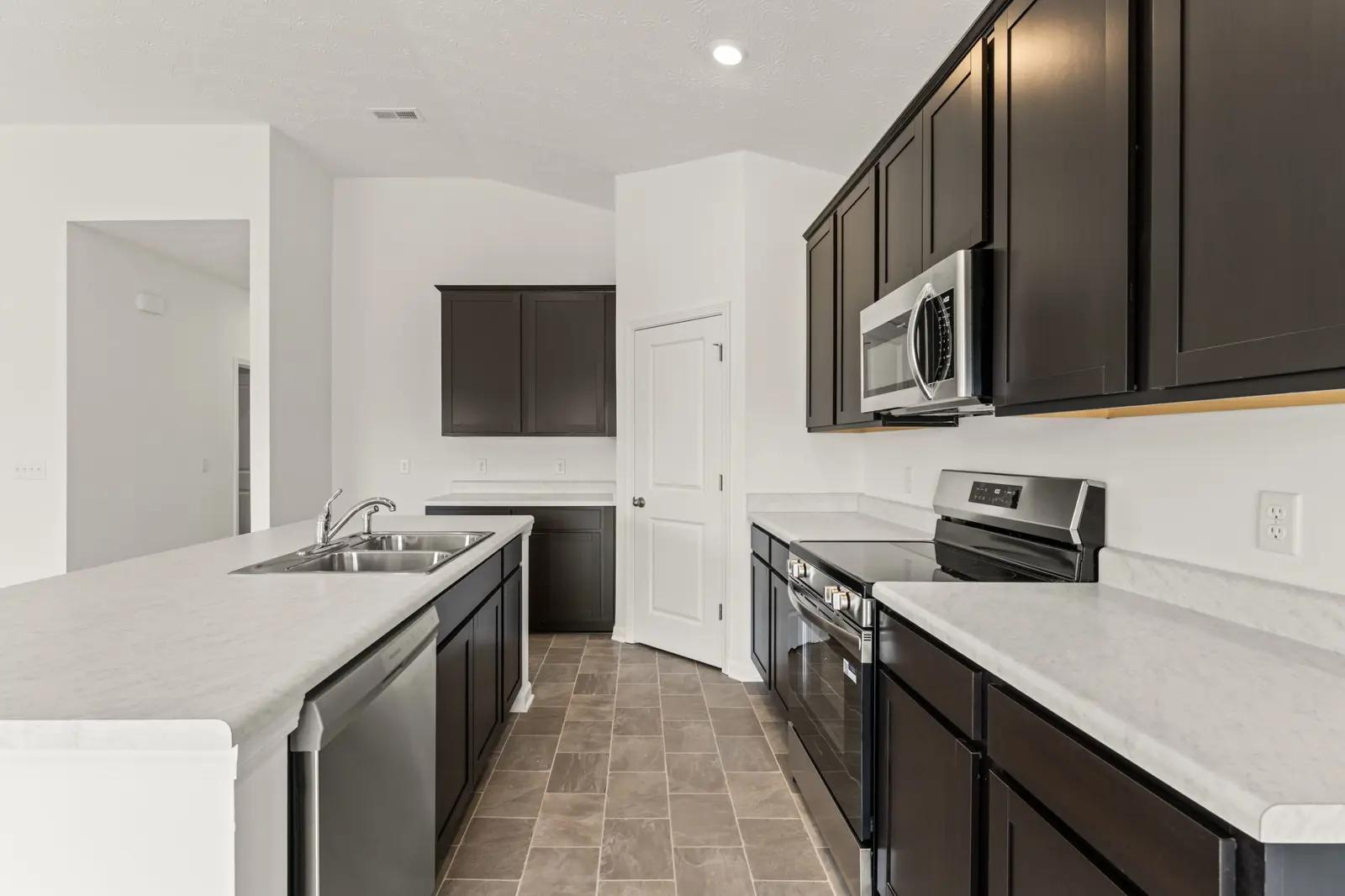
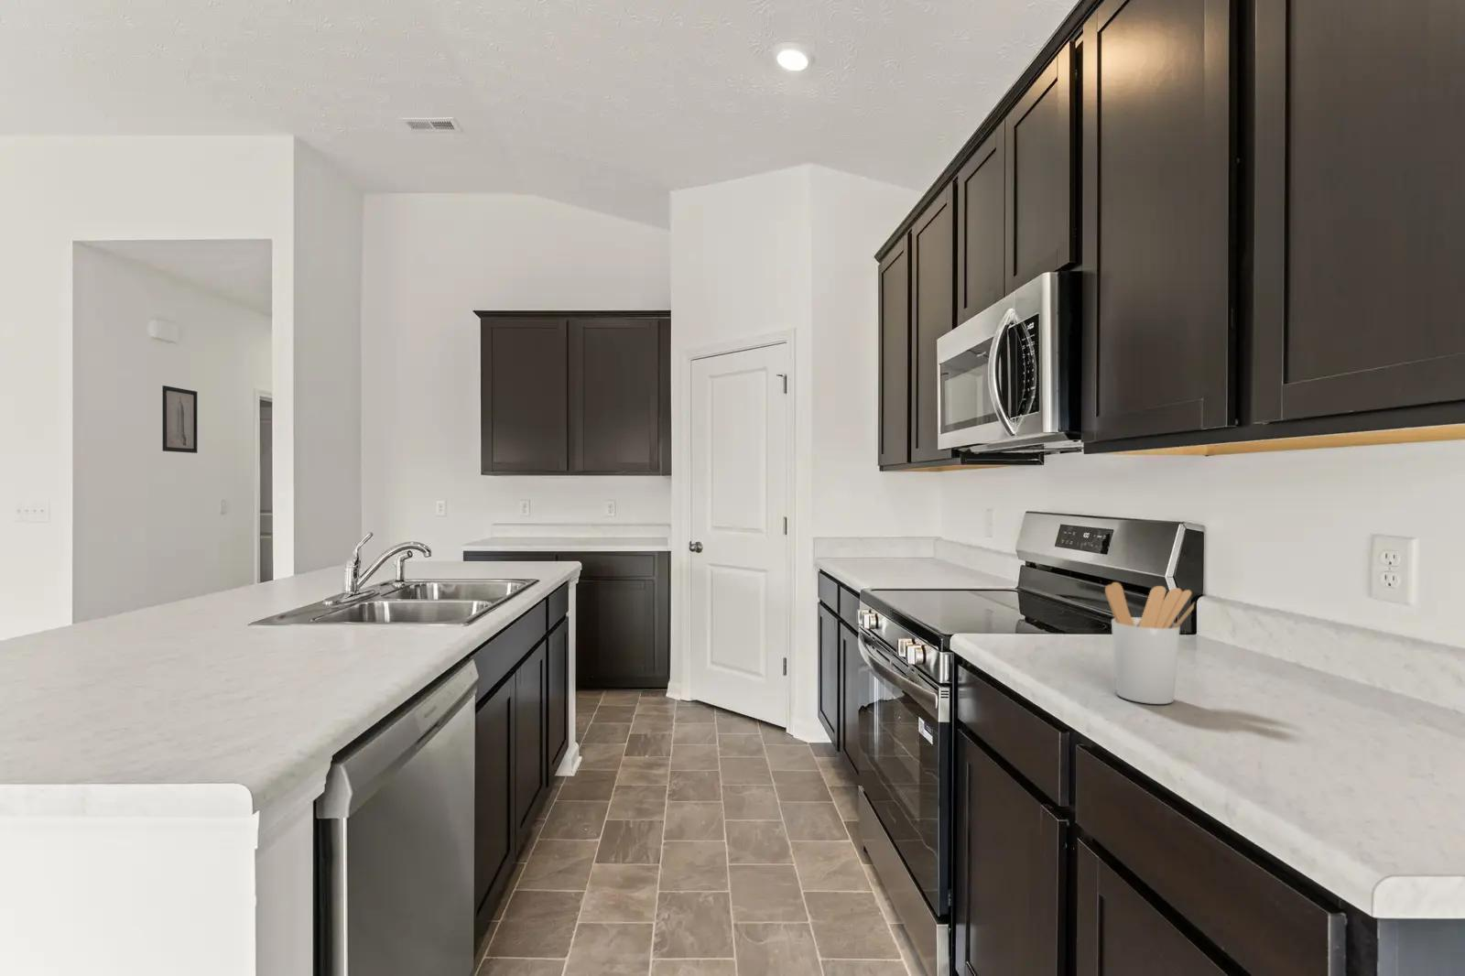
+ wall art (181, 420)
+ utensil holder (1152, 639)
